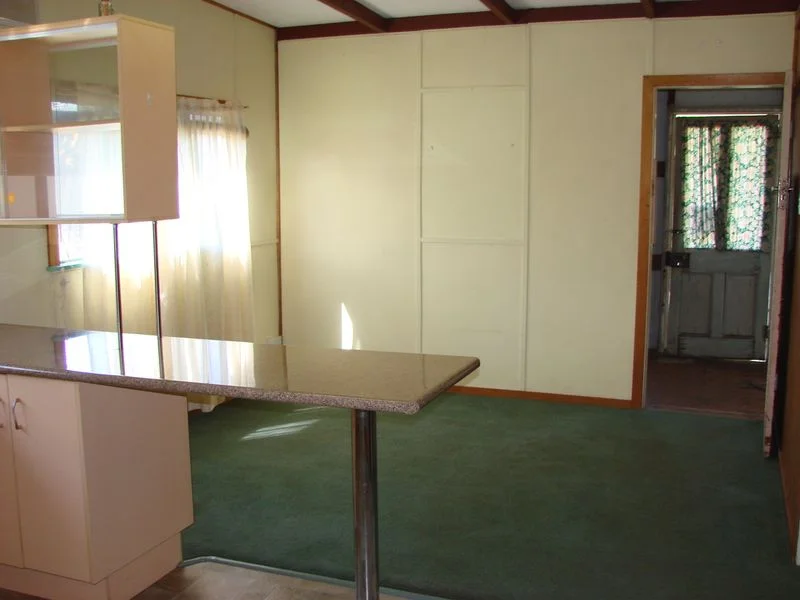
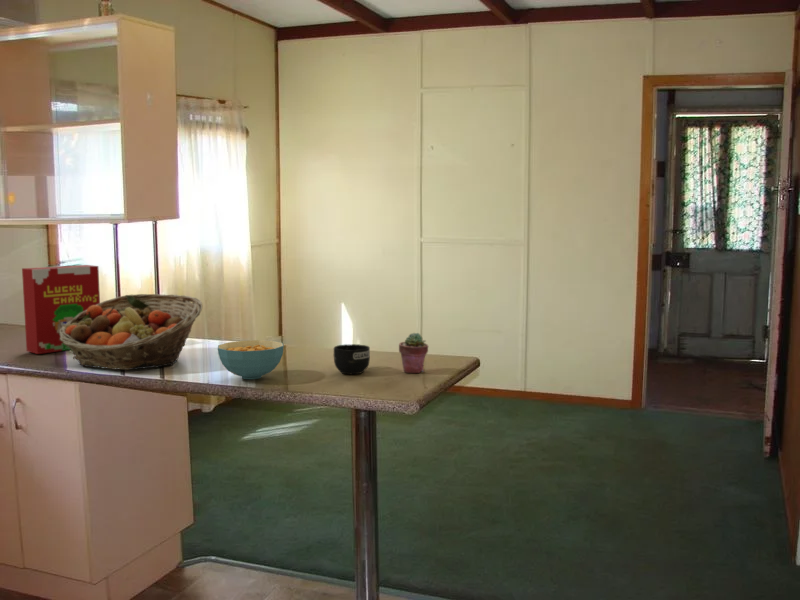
+ potted succulent (413, 352)
+ cereal bowl (251, 361)
+ mug (355, 358)
+ cereal box (63, 308)
+ fruit basket (132, 330)
